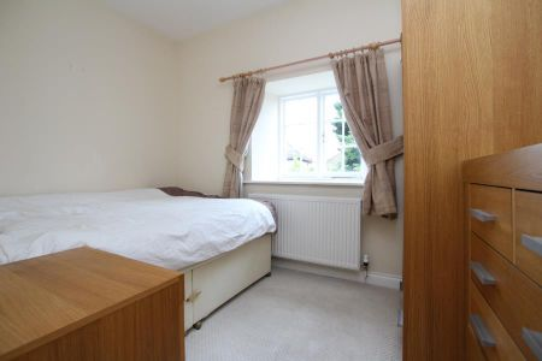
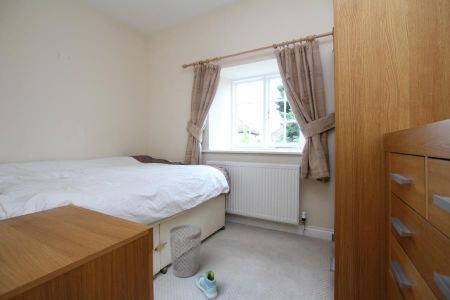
+ wastebasket (185, 249)
+ sneaker (206, 278)
